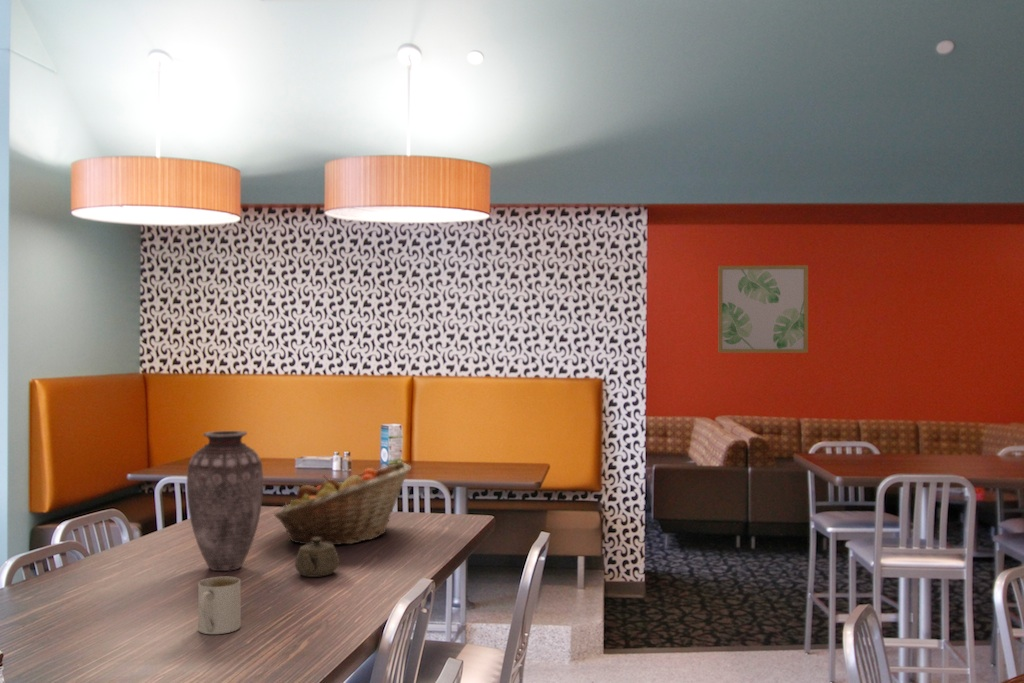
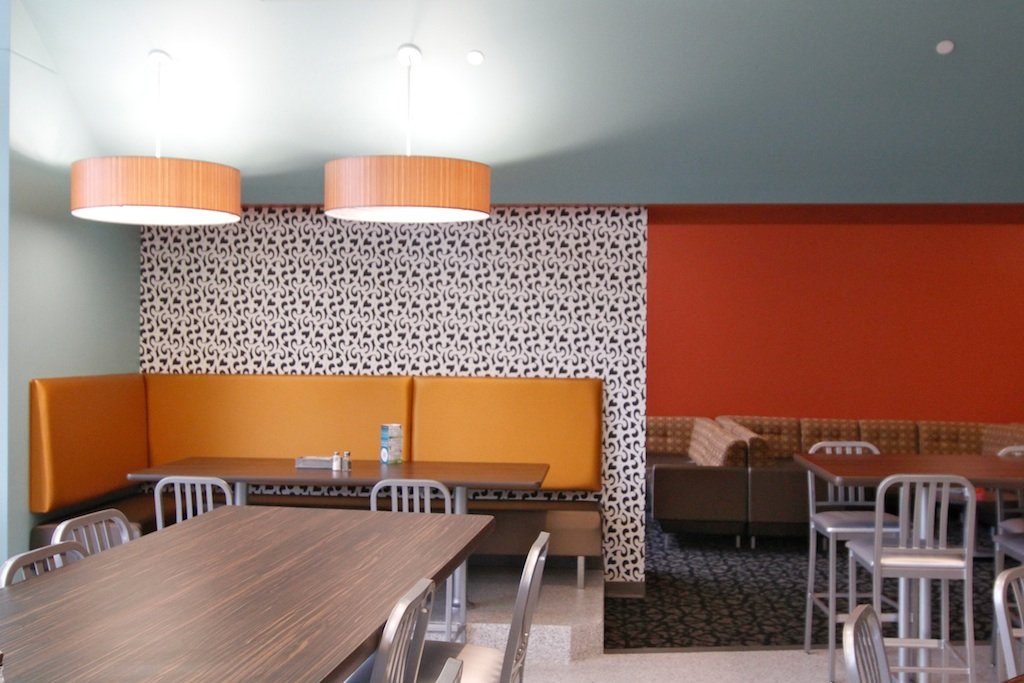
- fruit basket (345, 500)
- teapot (316, 556)
- mug (215, 607)
- wall art (762, 309)
- vase (225, 500)
